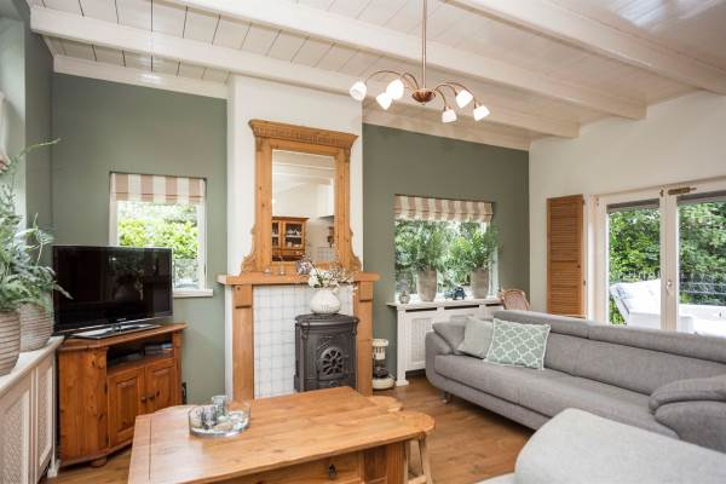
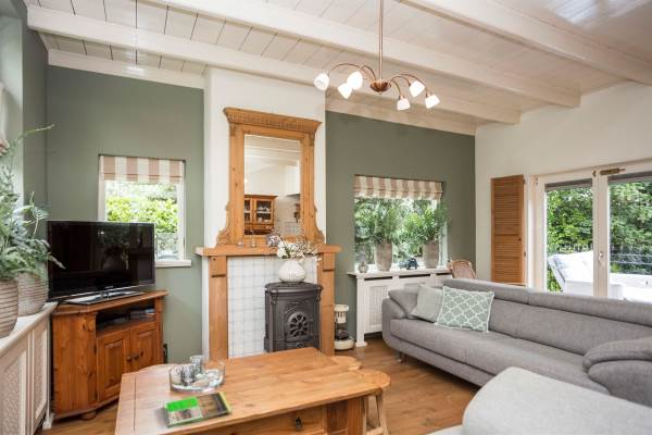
+ magazine (197, 408)
